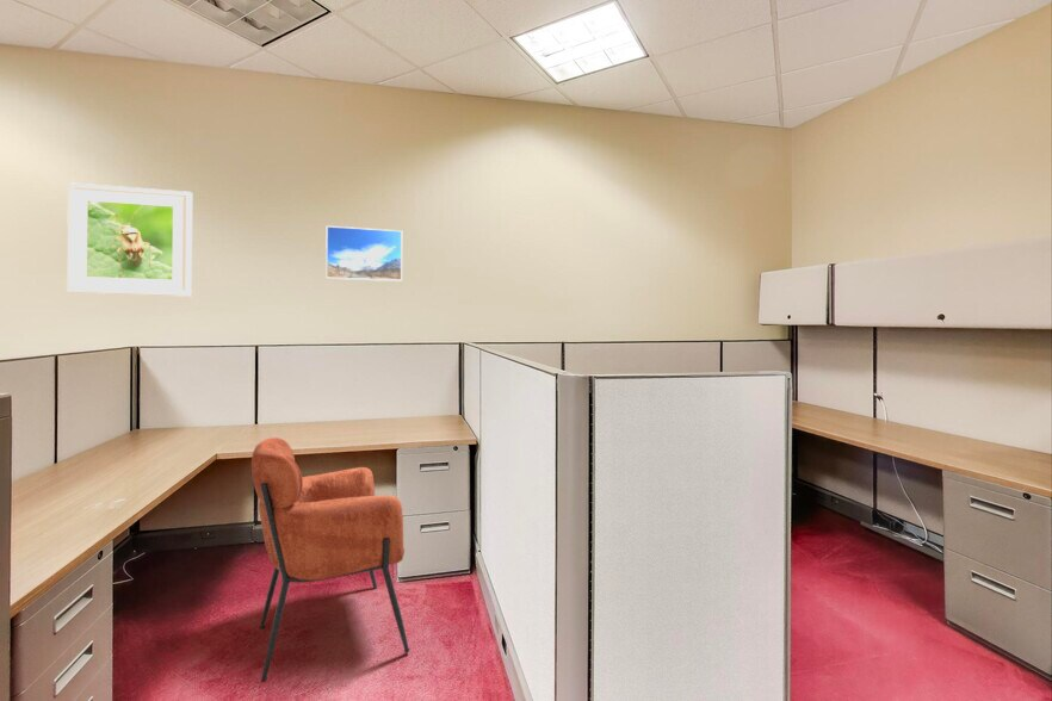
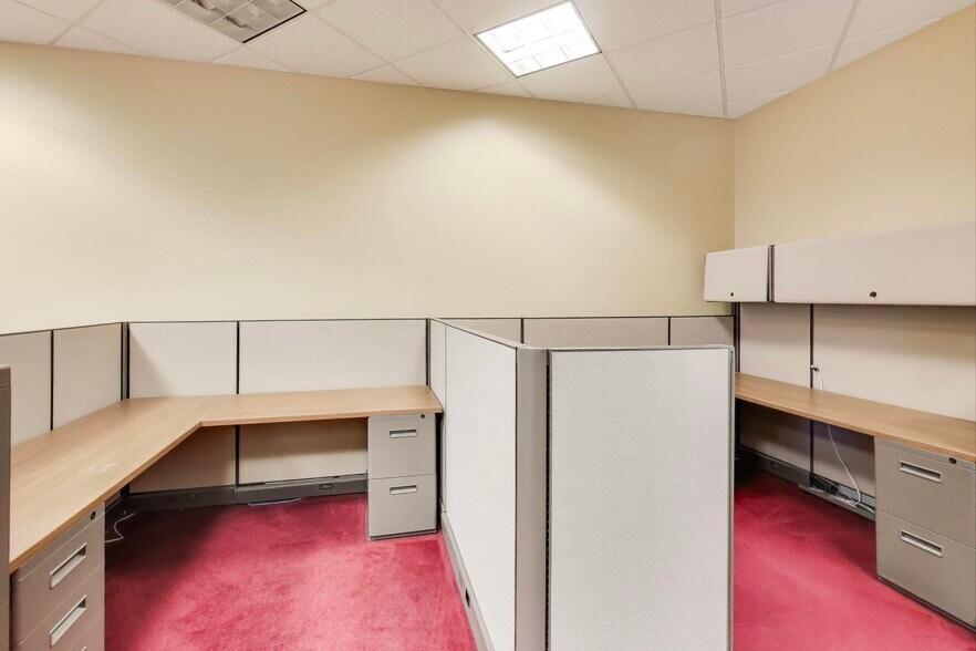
- chair (327, 536)
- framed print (365, 254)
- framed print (131, 241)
